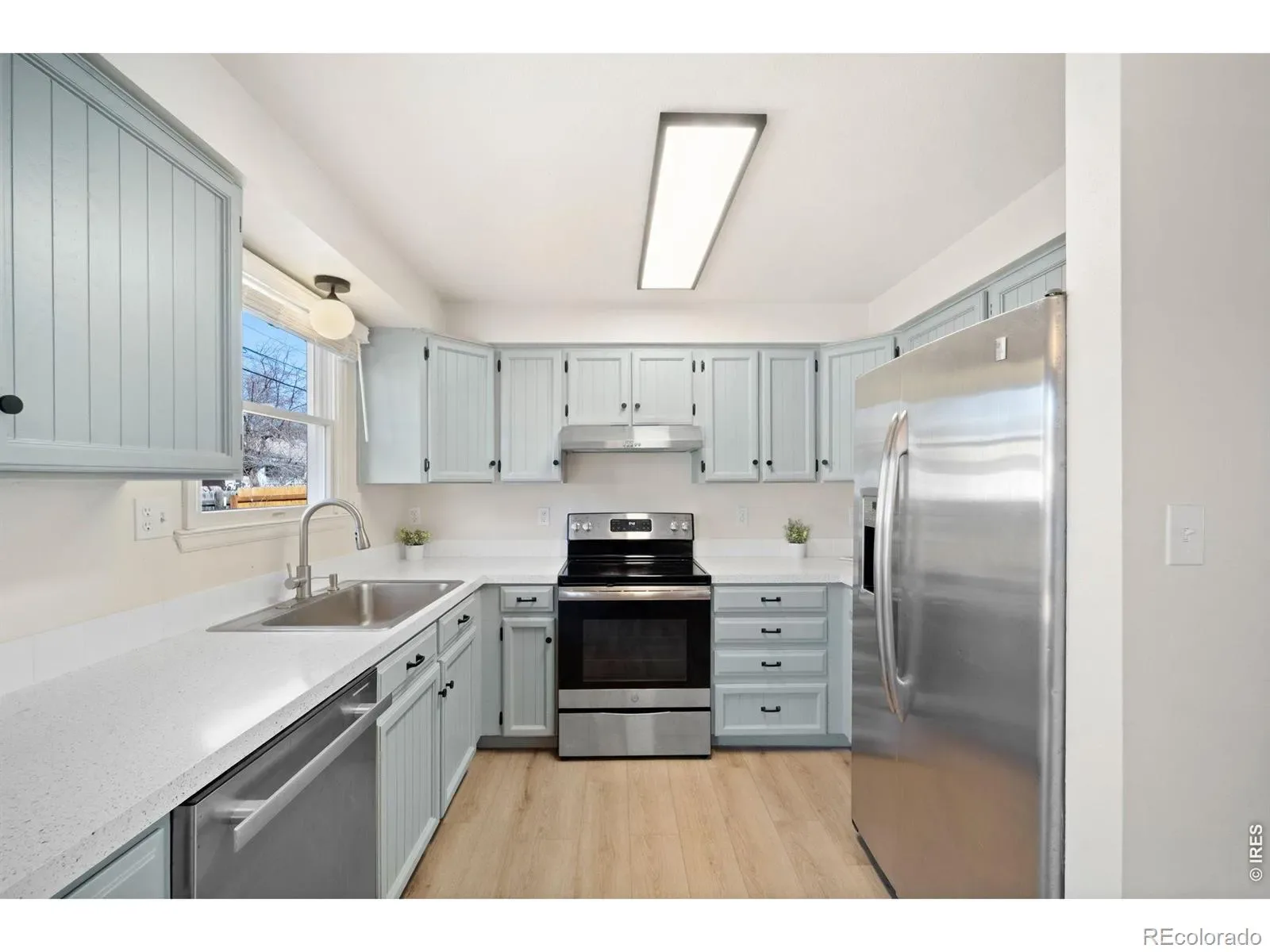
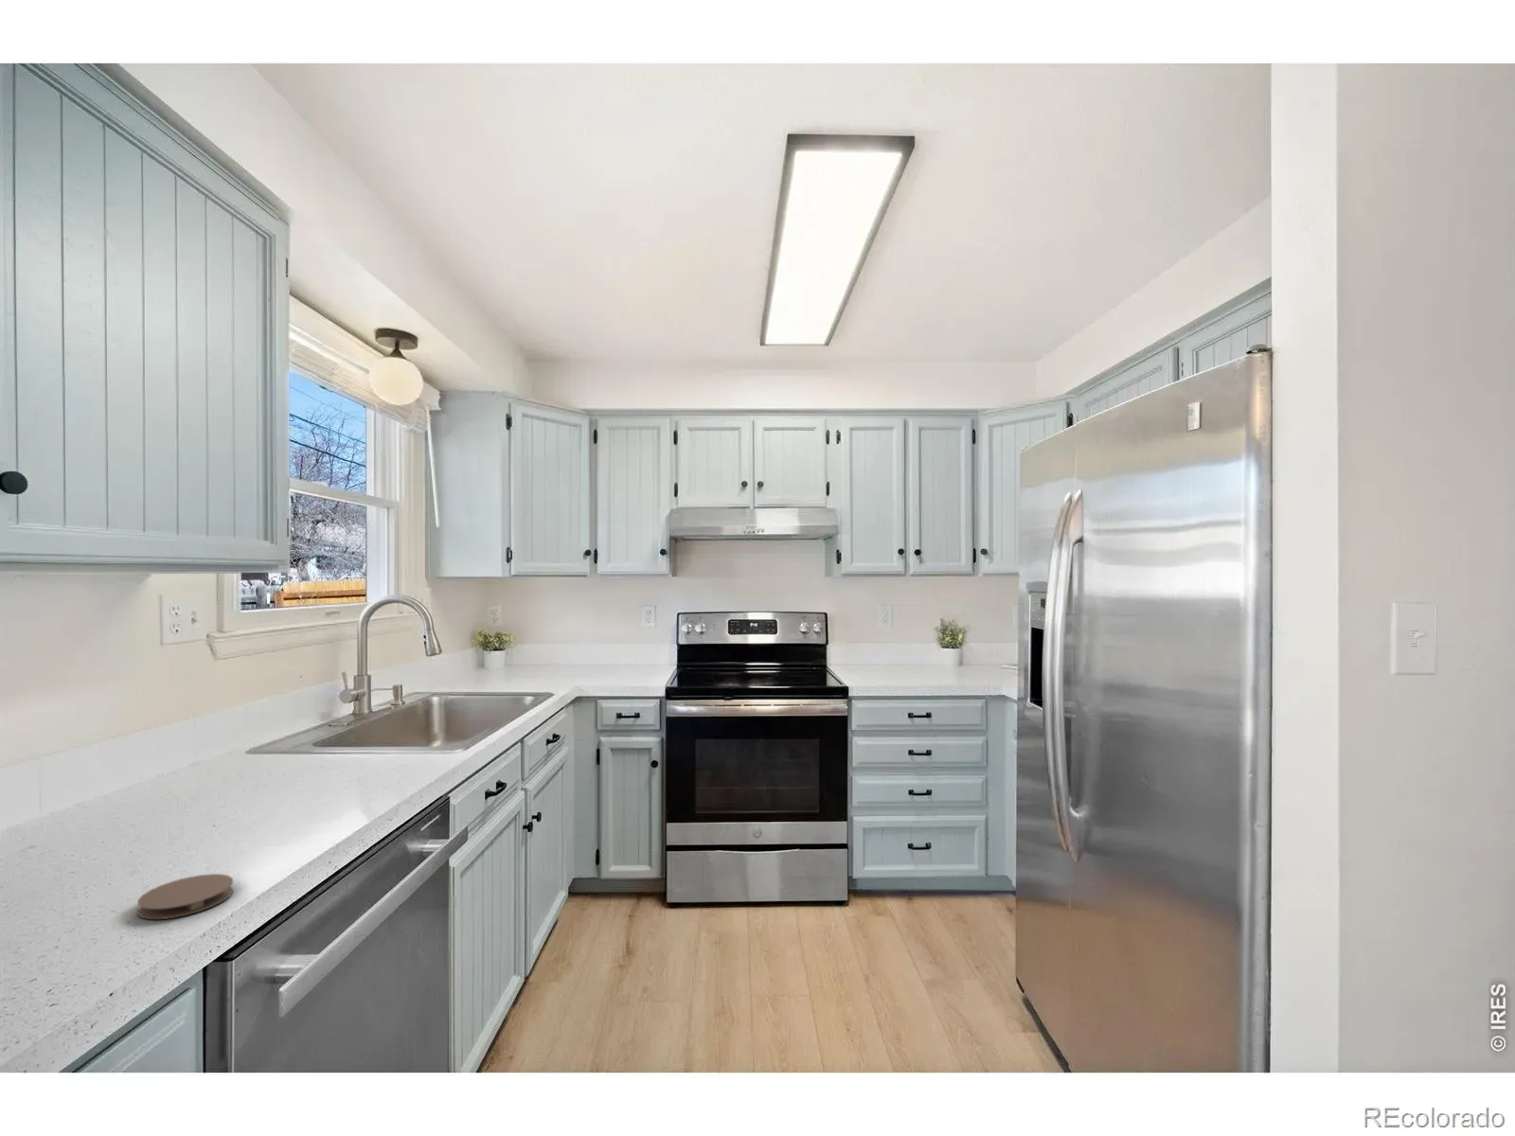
+ coaster (186, 895)
